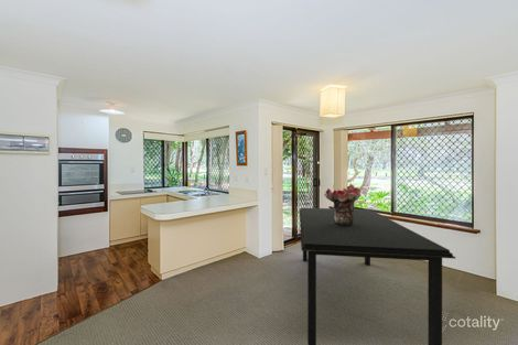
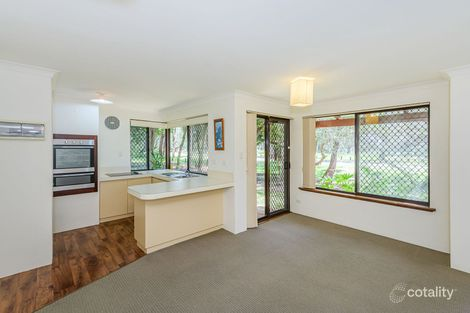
- bouquet (342, 203)
- dining table (347, 256)
